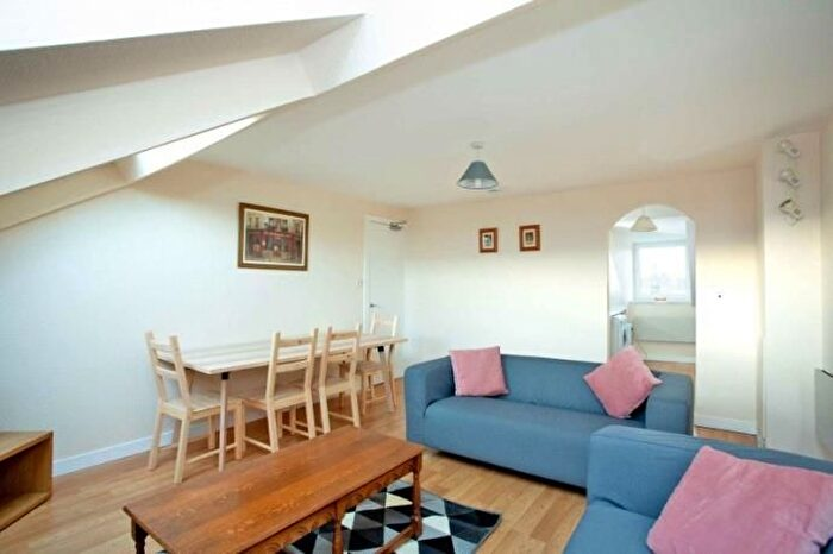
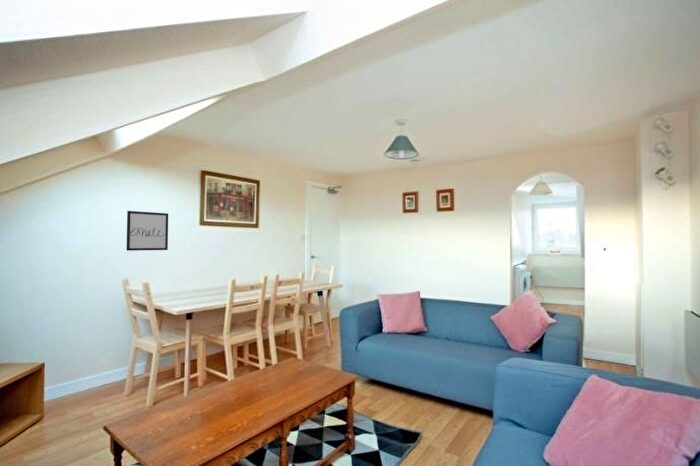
+ wall art (148, 231)
